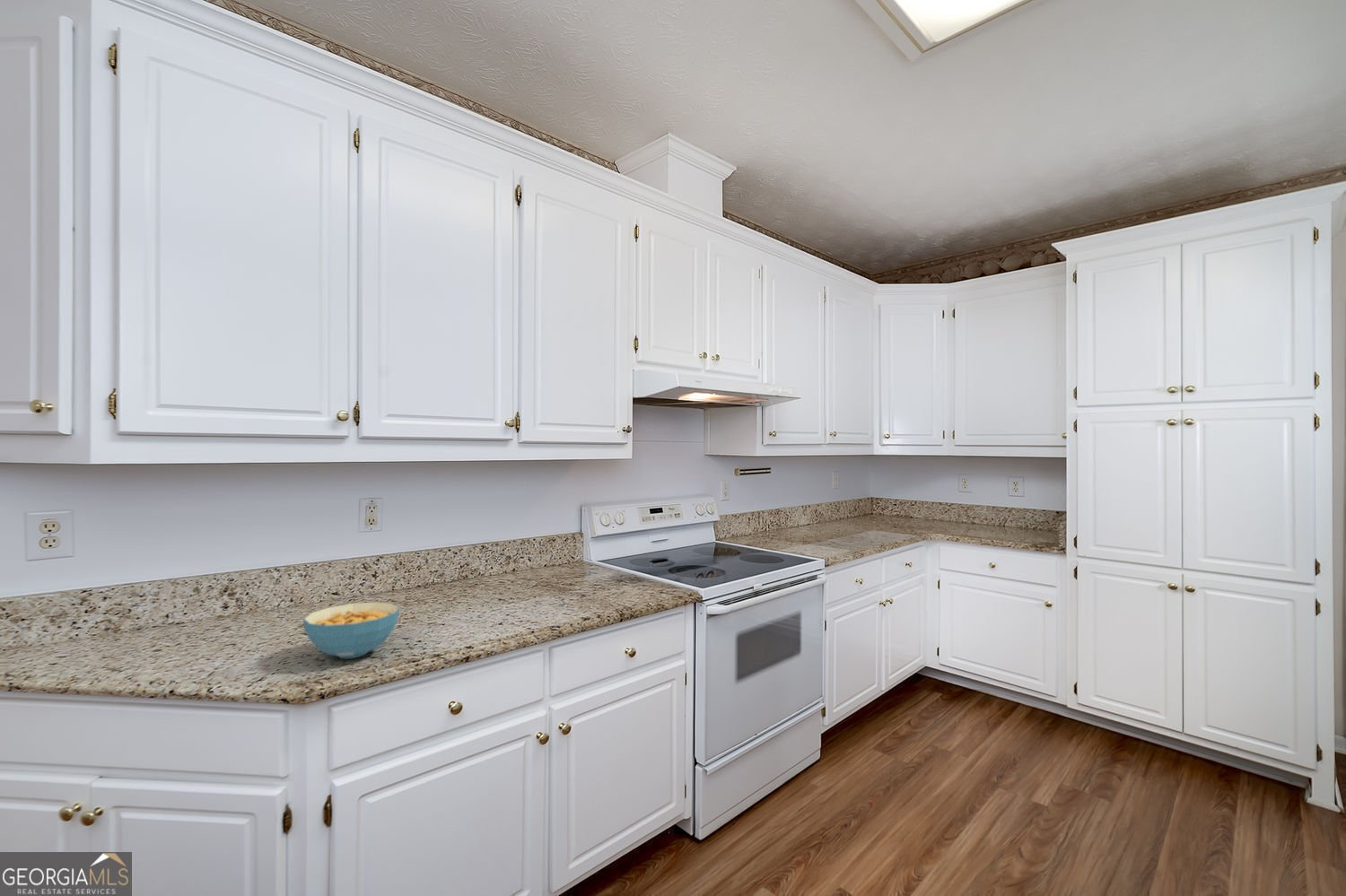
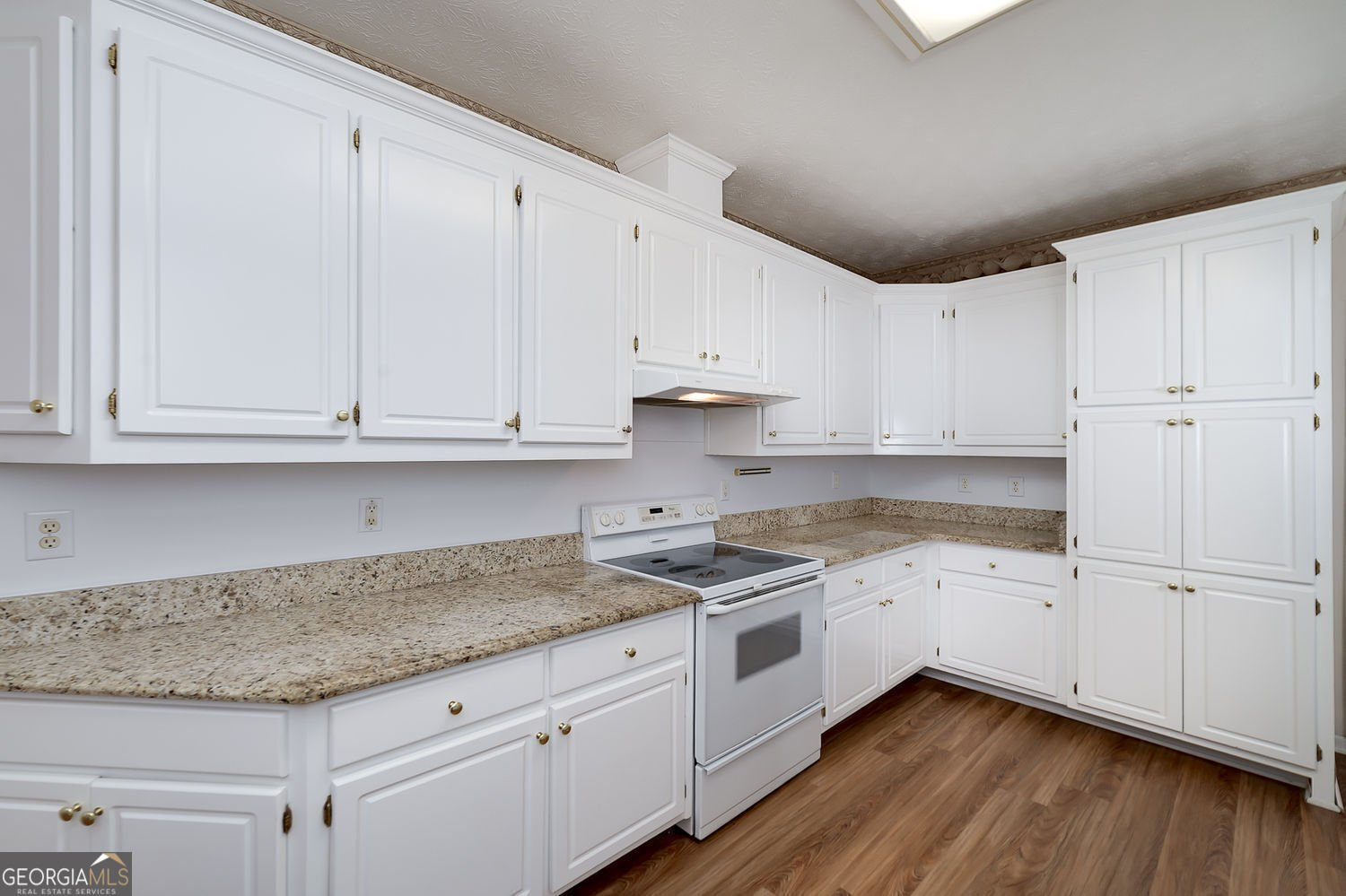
- cereal bowl (353, 633)
